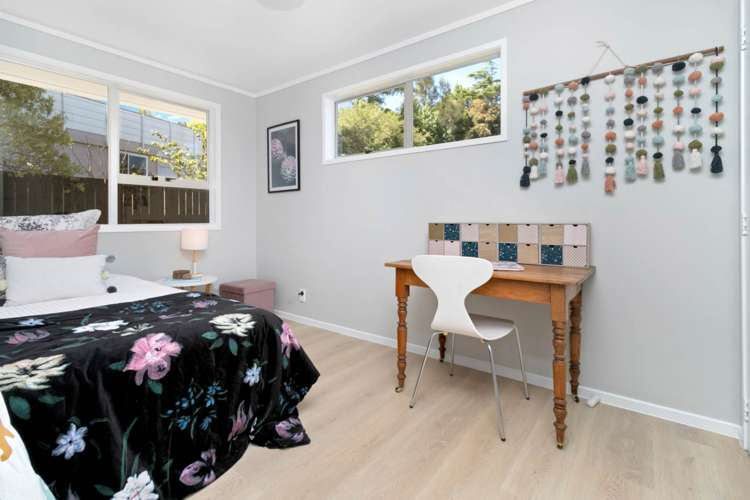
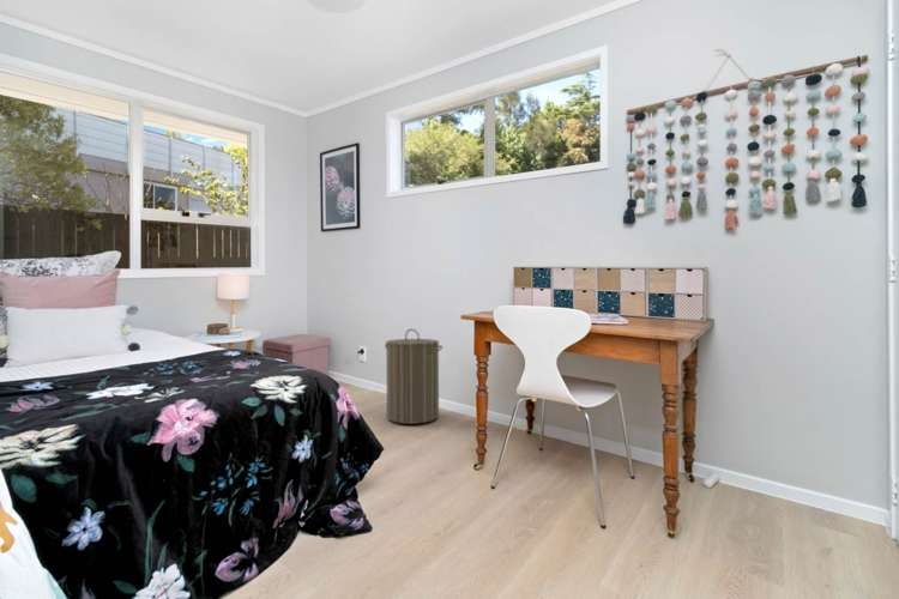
+ laundry hamper (412, 373)
